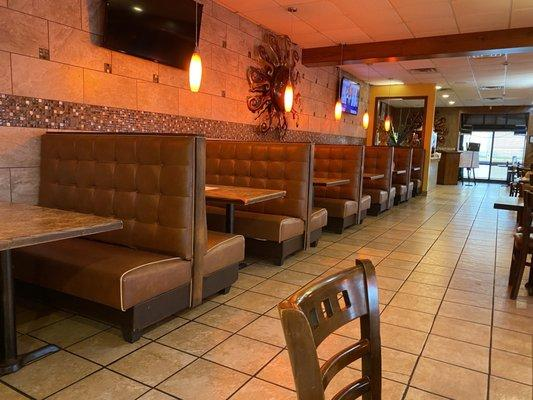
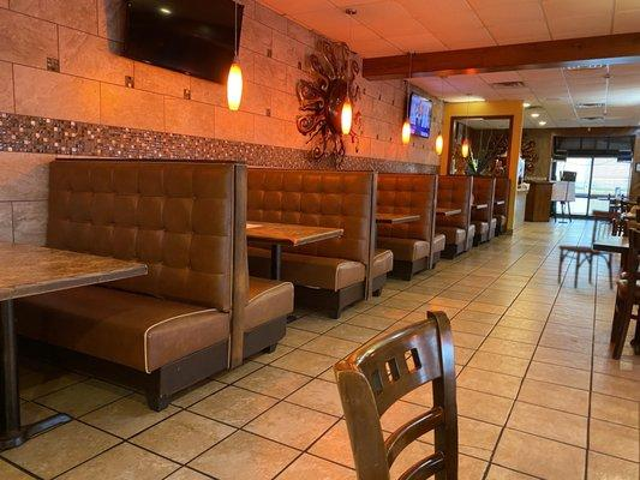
+ dining chair (586, 248)
